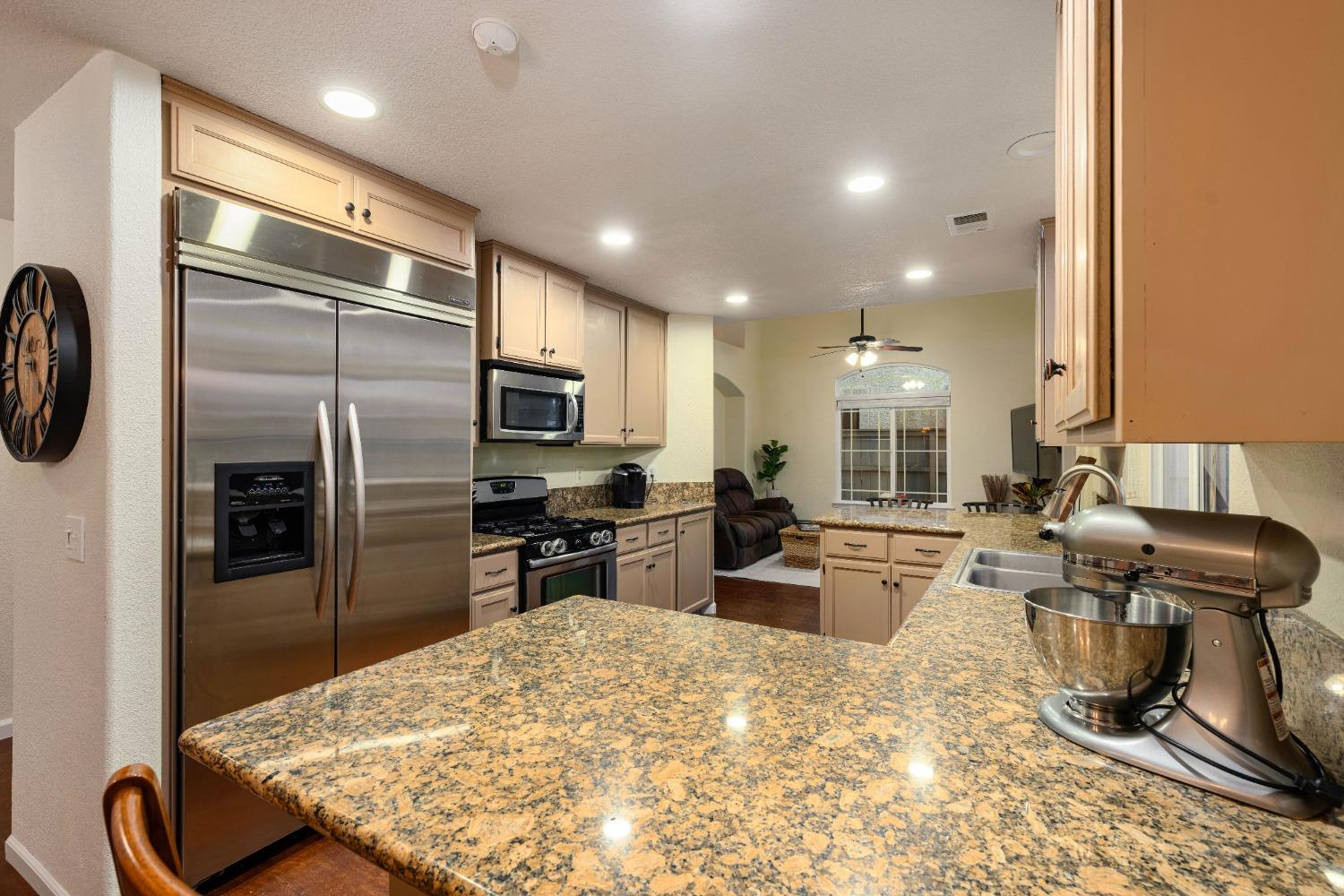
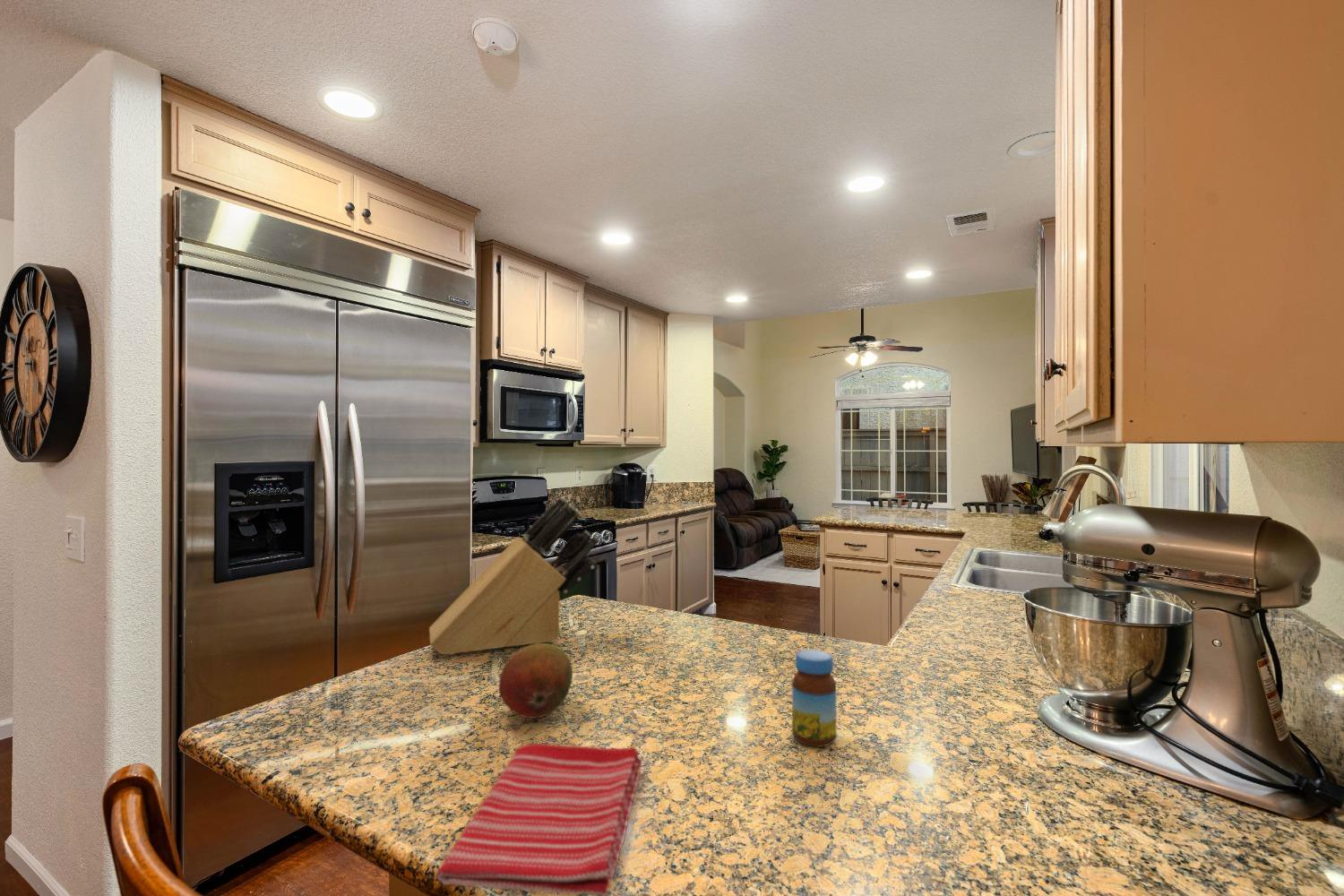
+ jar (814, 695)
+ knife block (516, 569)
+ fruit (537, 677)
+ dish towel (555, 805)
